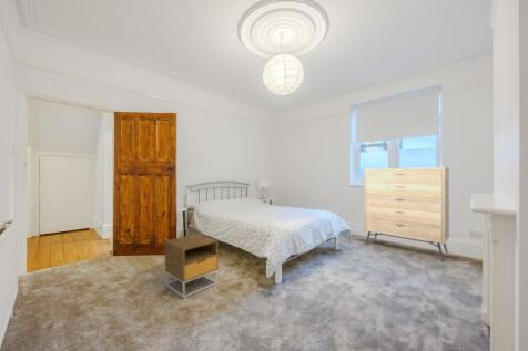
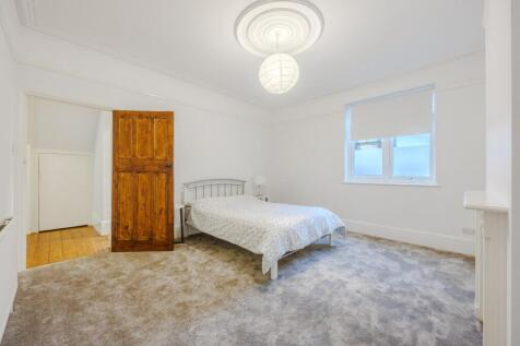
- dresser (404, 208)
- nightstand (191, 262)
